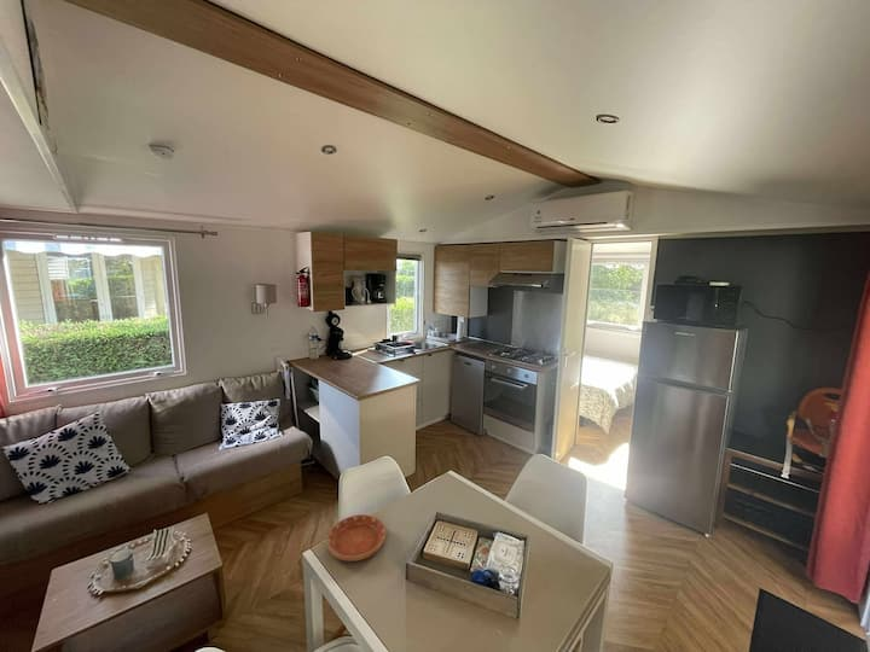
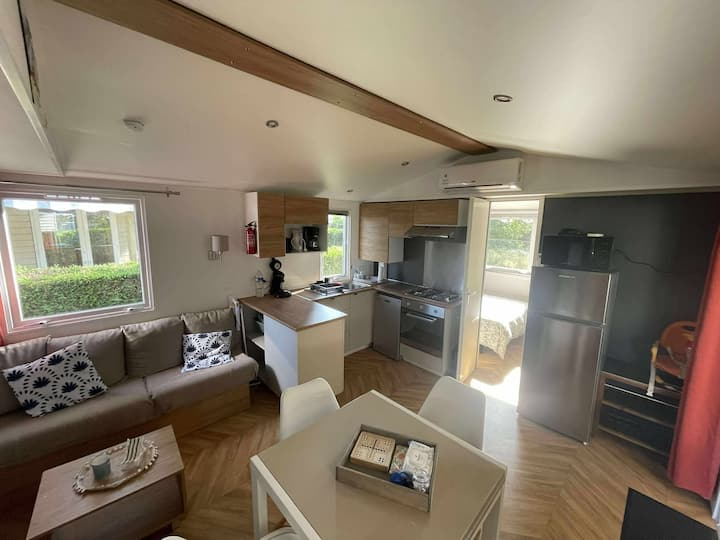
- saucer (356, 537)
